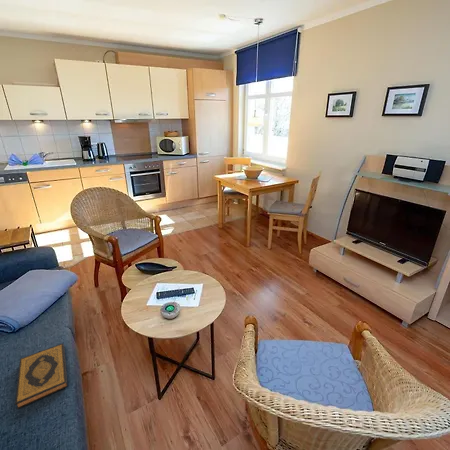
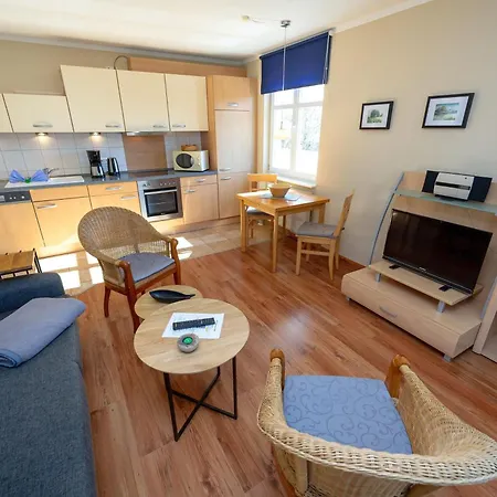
- hardback book (43, 372)
